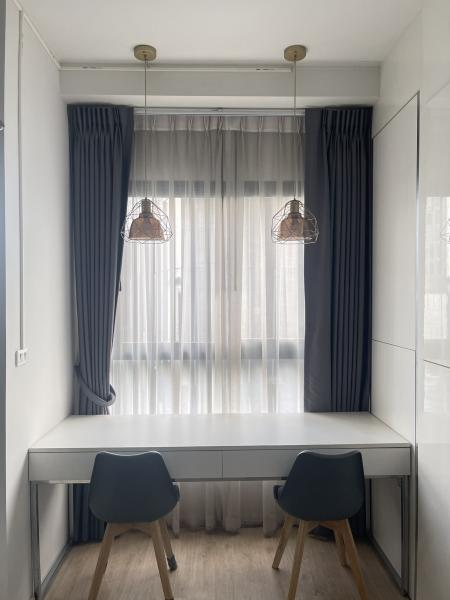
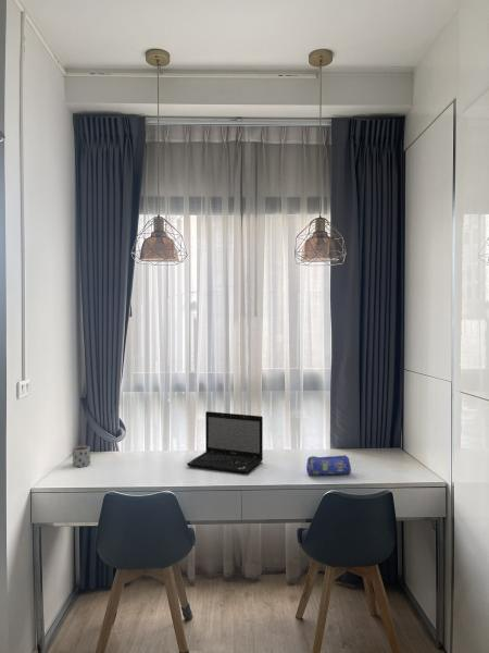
+ mug (83, 455)
+ laptop (225, 441)
+ pencil case (328, 465)
